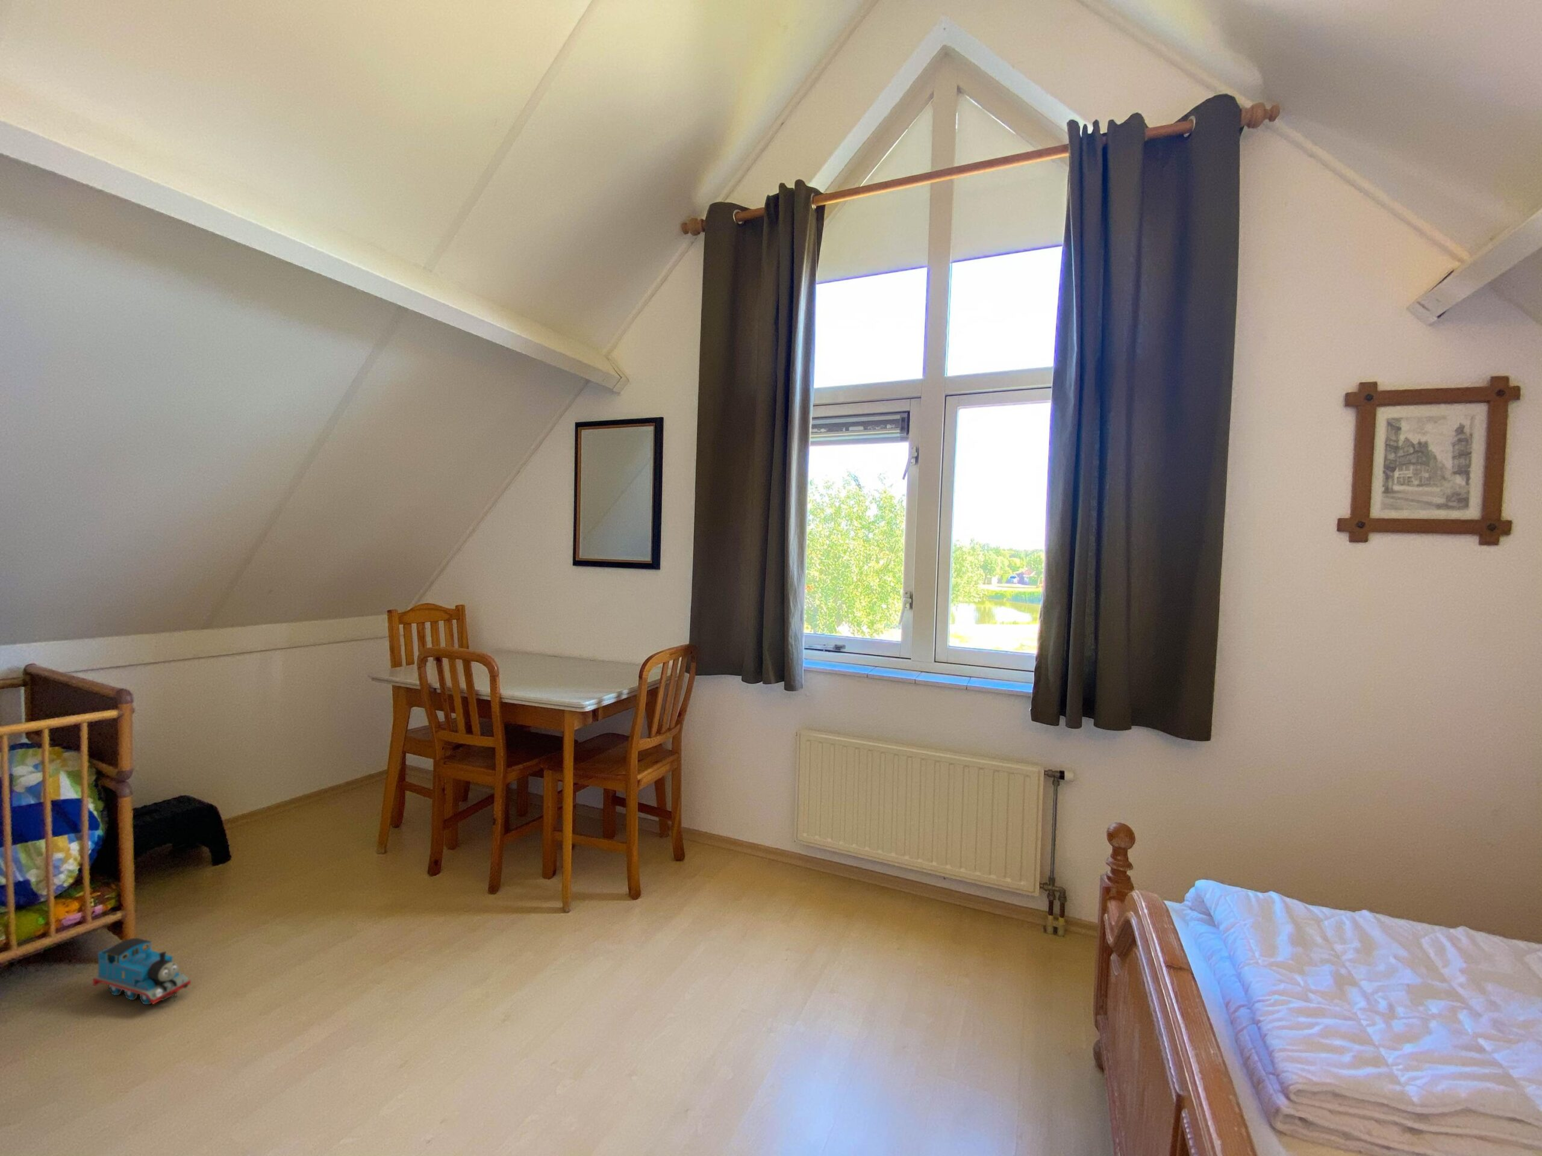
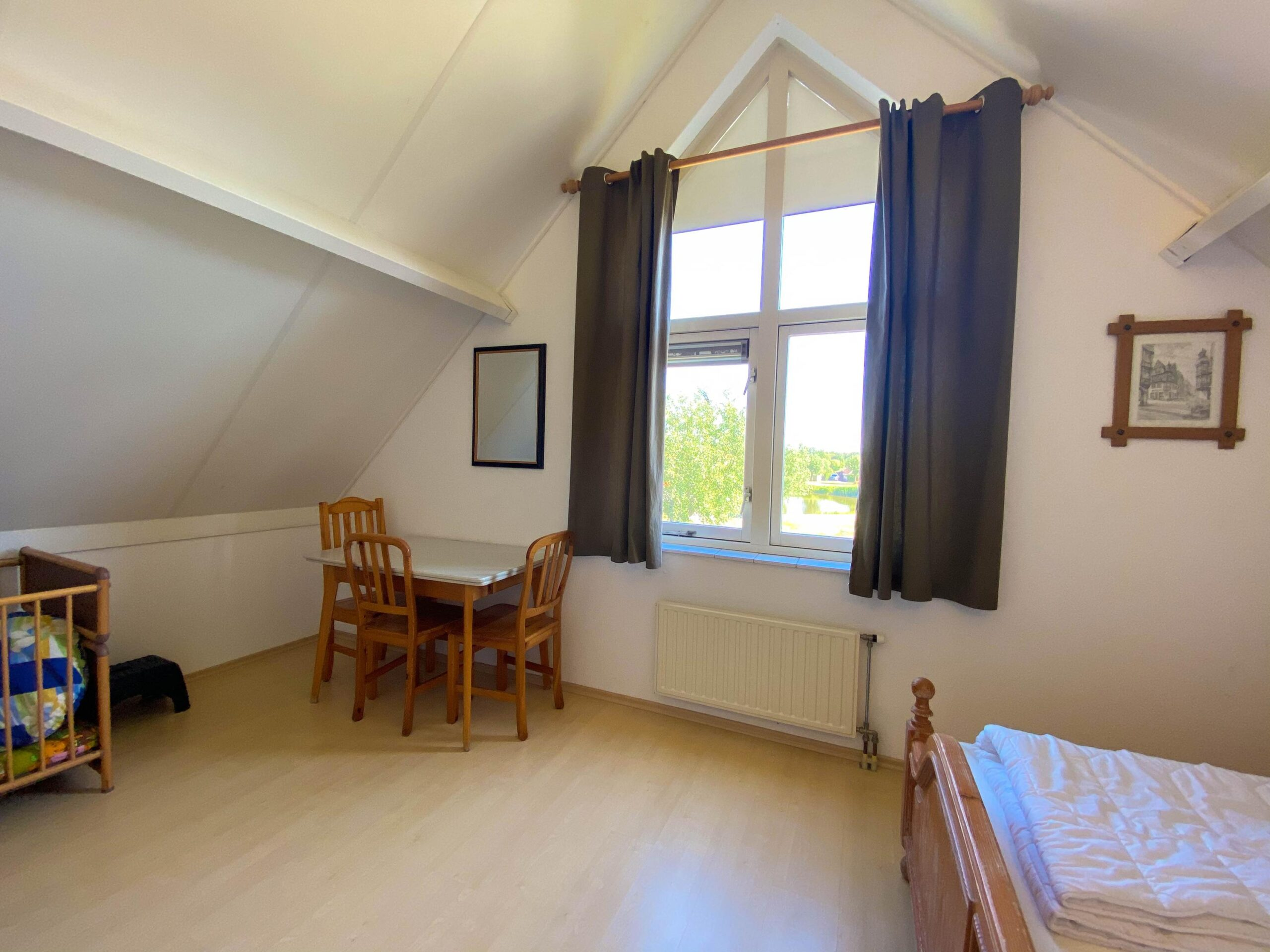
- toy train (144, 971)
